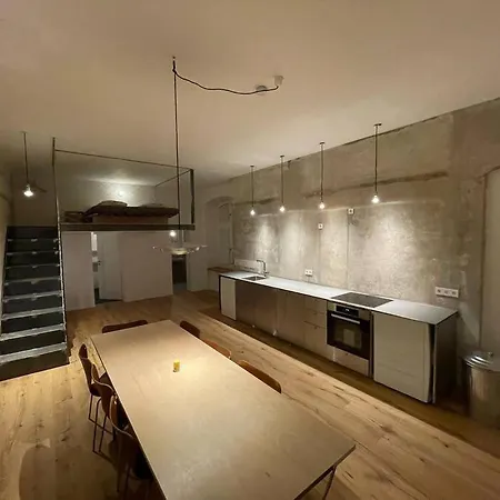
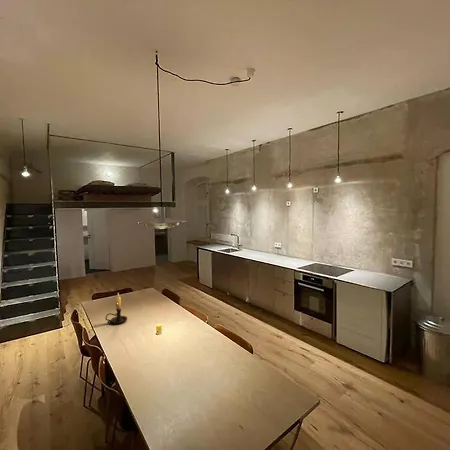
+ candle holder (116, 306)
